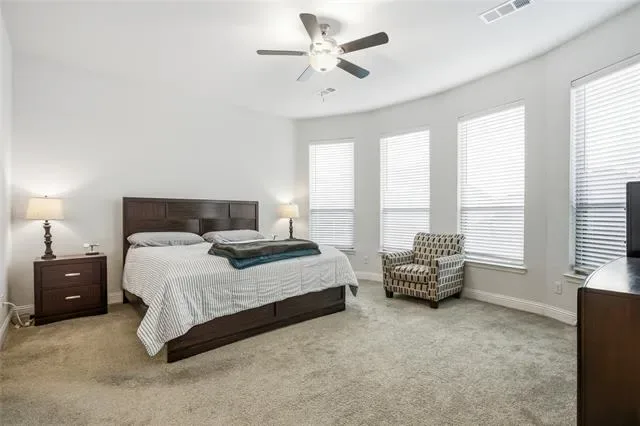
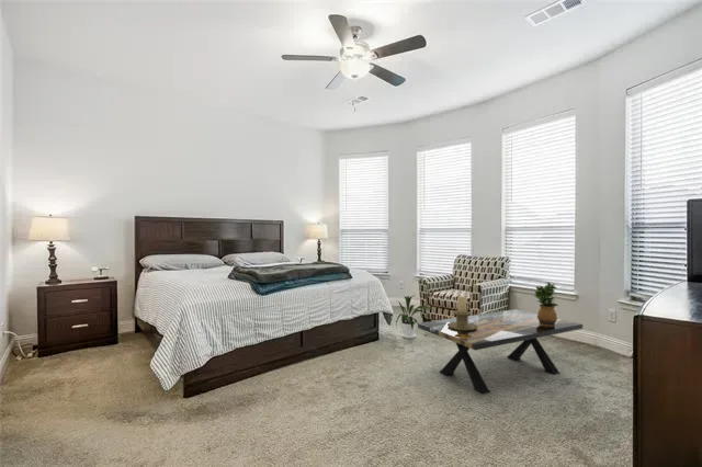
+ candle holder (462, 311)
+ potted plant (544, 303)
+ coffee table (499, 344)
+ house plant (409, 315)
